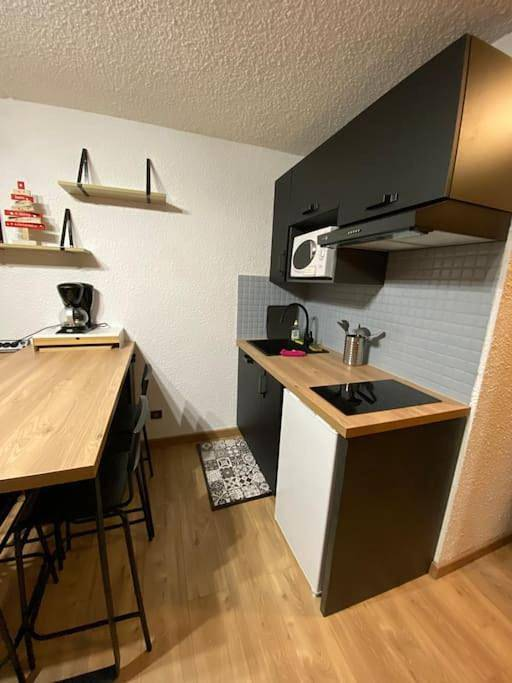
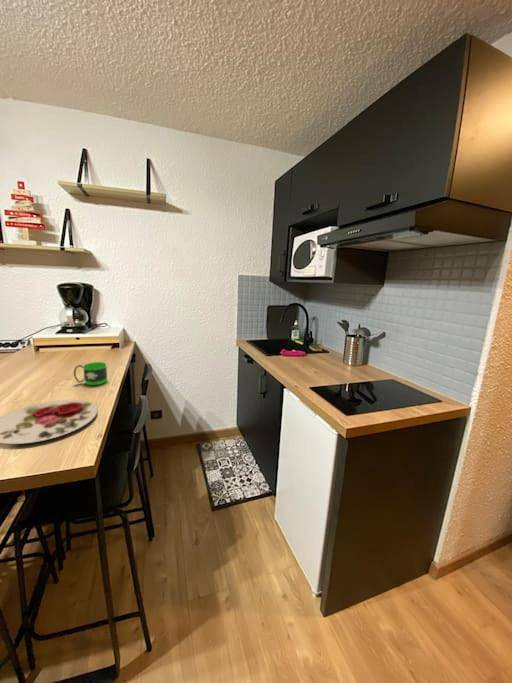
+ mug (90, 373)
+ plate (46, 417)
